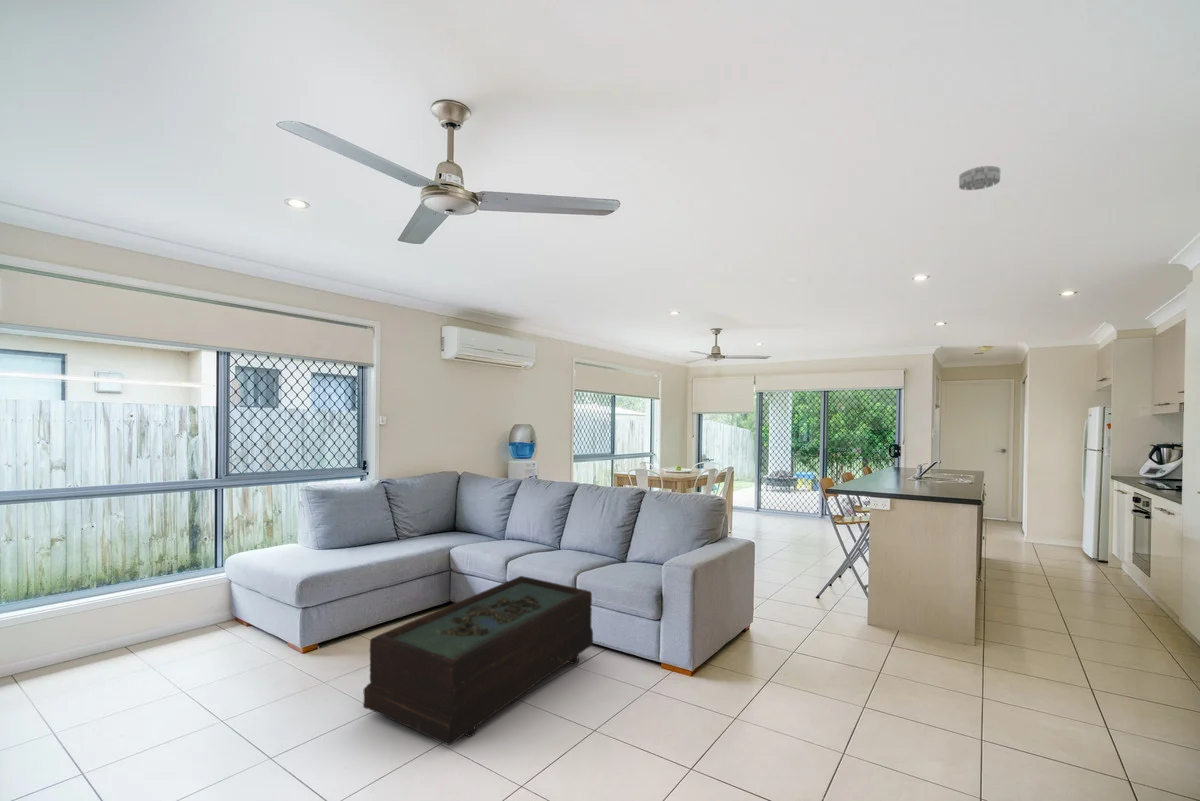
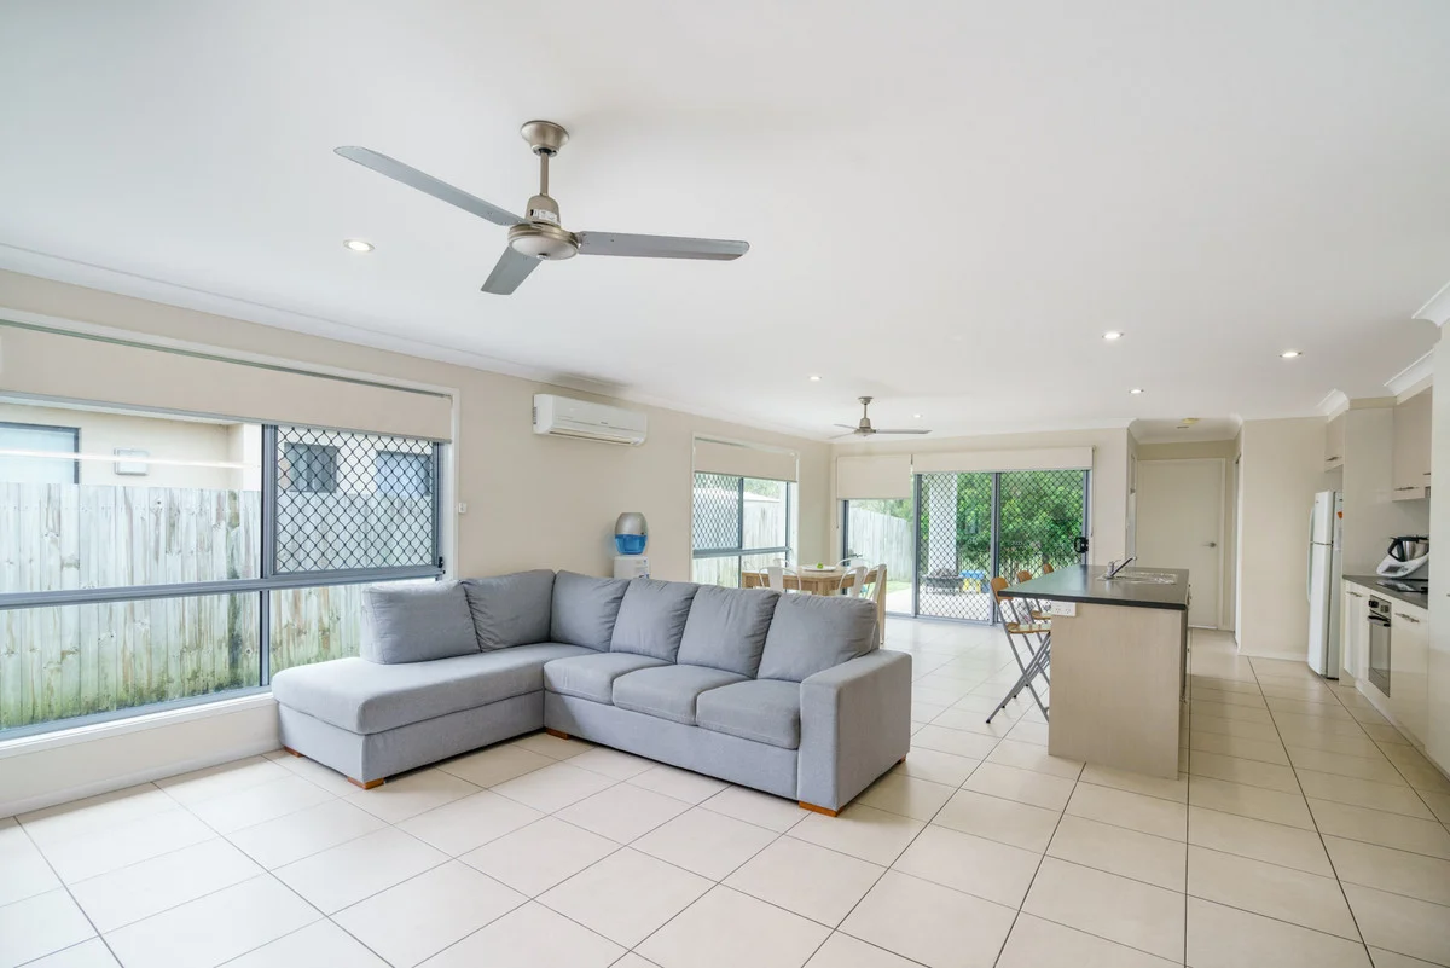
- coffee table (492, 646)
- smoke detector (979, 177)
